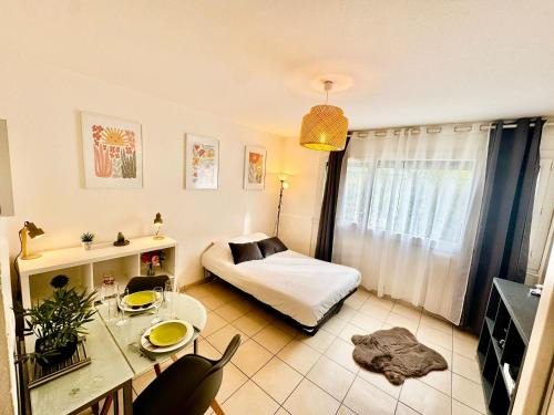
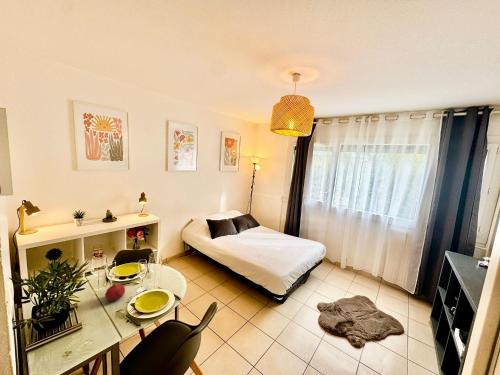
+ fruit (115, 290)
